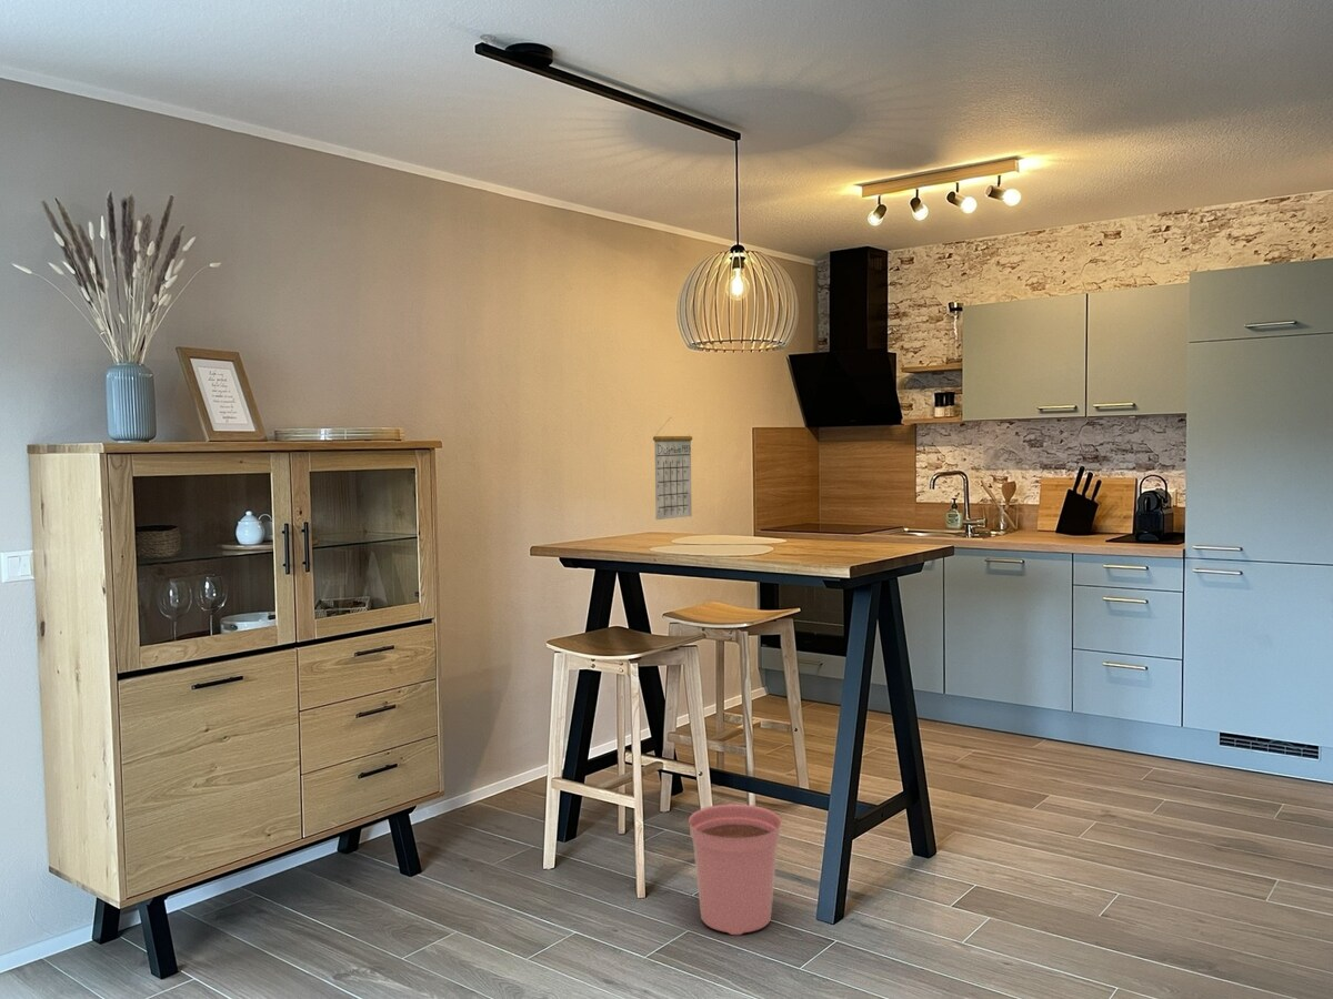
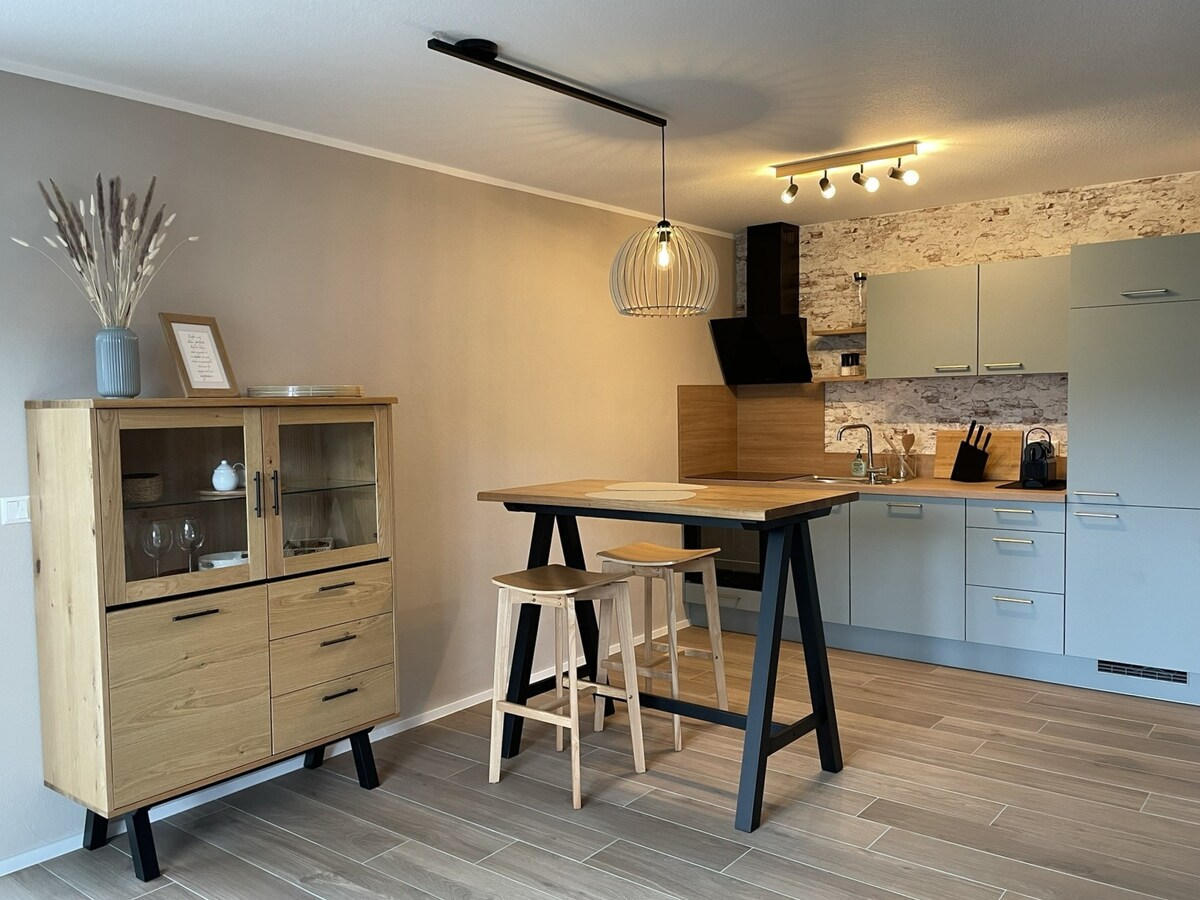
- plant pot (735, 869)
- calendar (673, 467)
